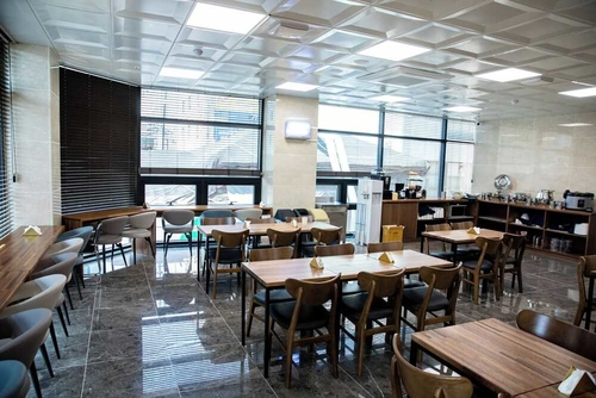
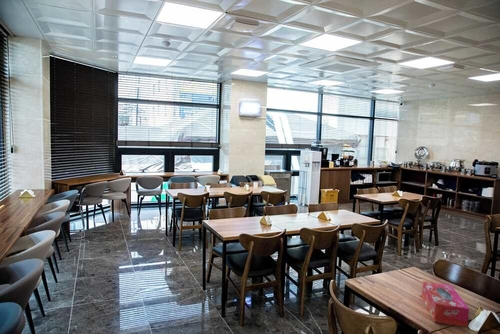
+ tissue box (443, 302)
